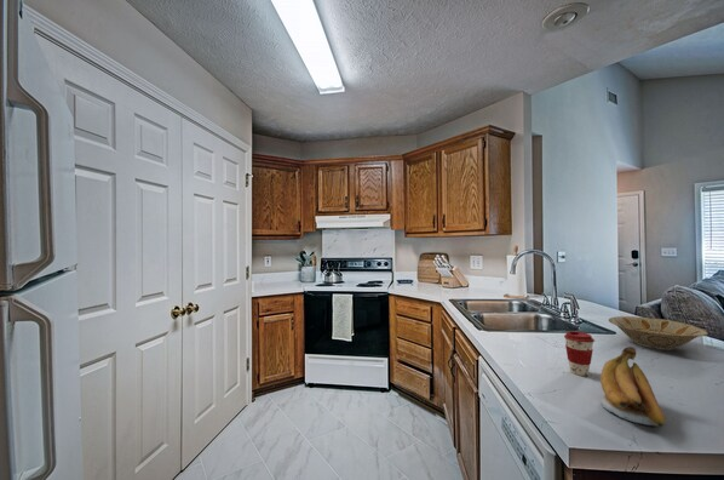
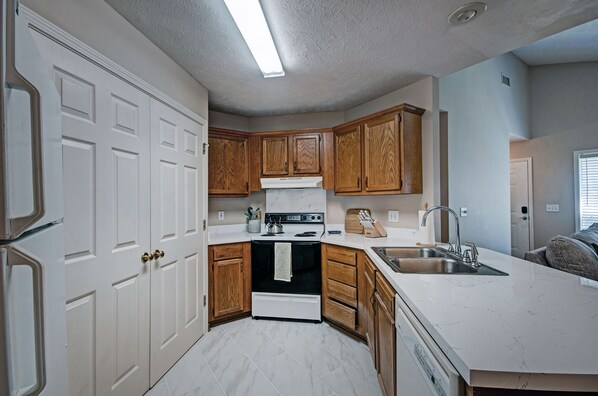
- banana (630, 383)
- coffee cup (579, 353)
- bowl (654, 335)
